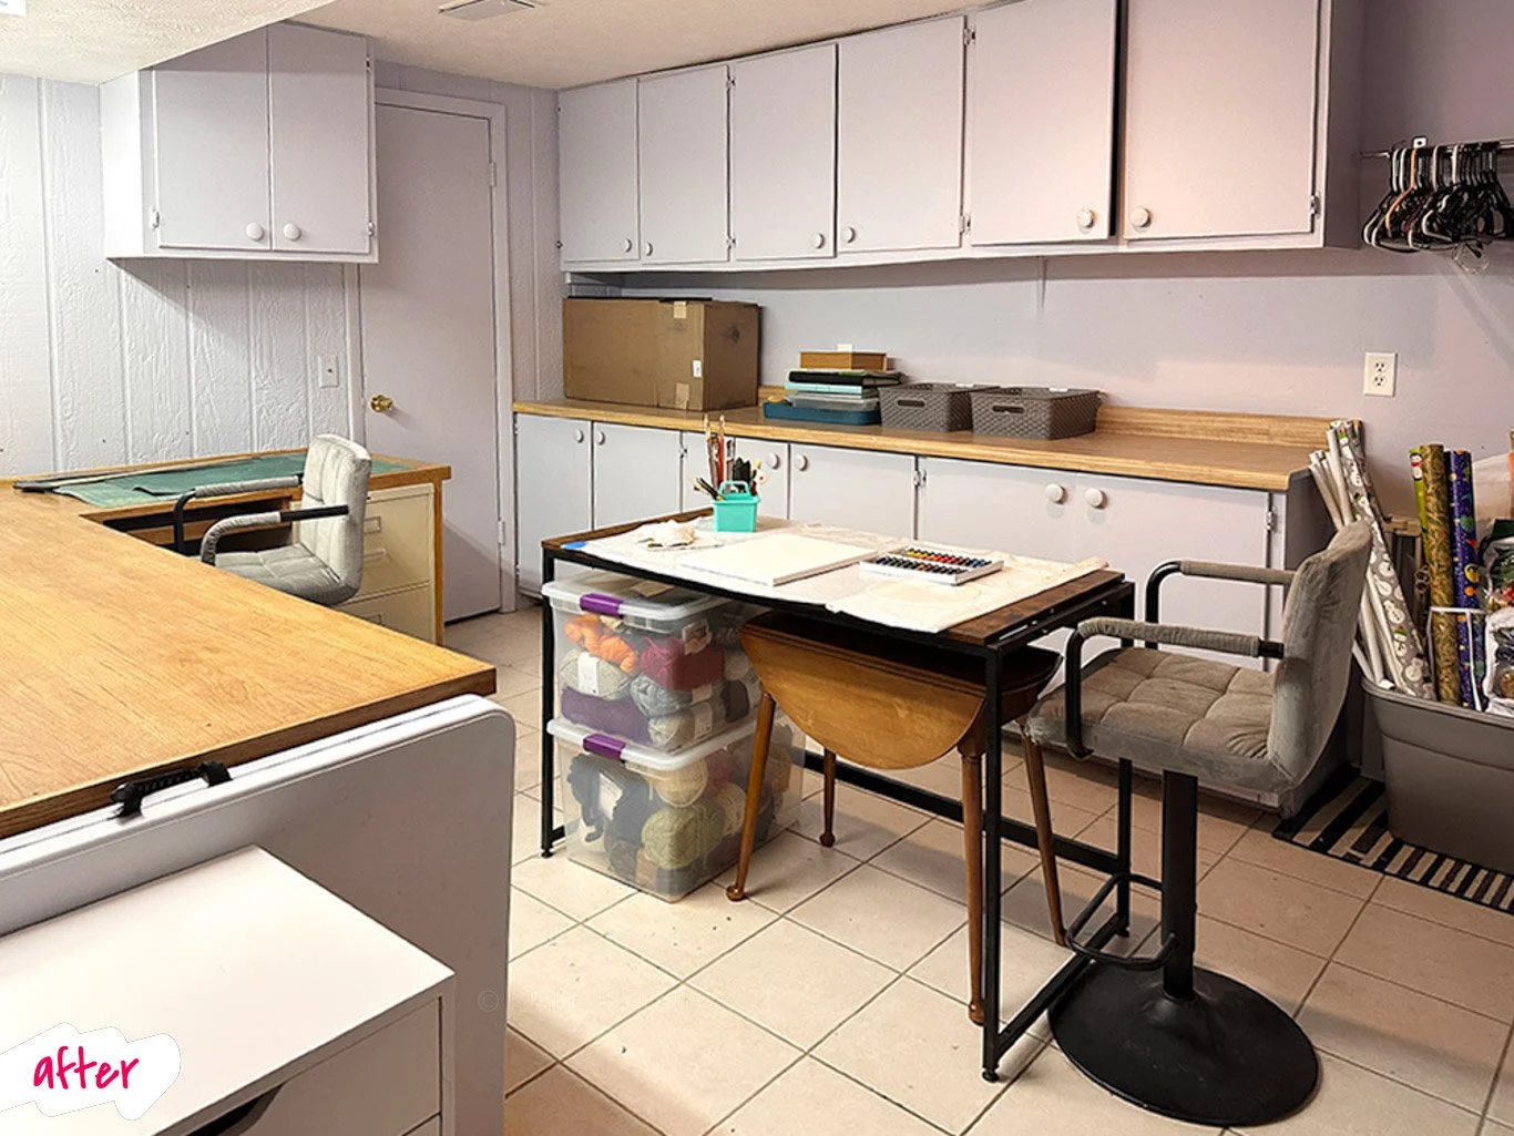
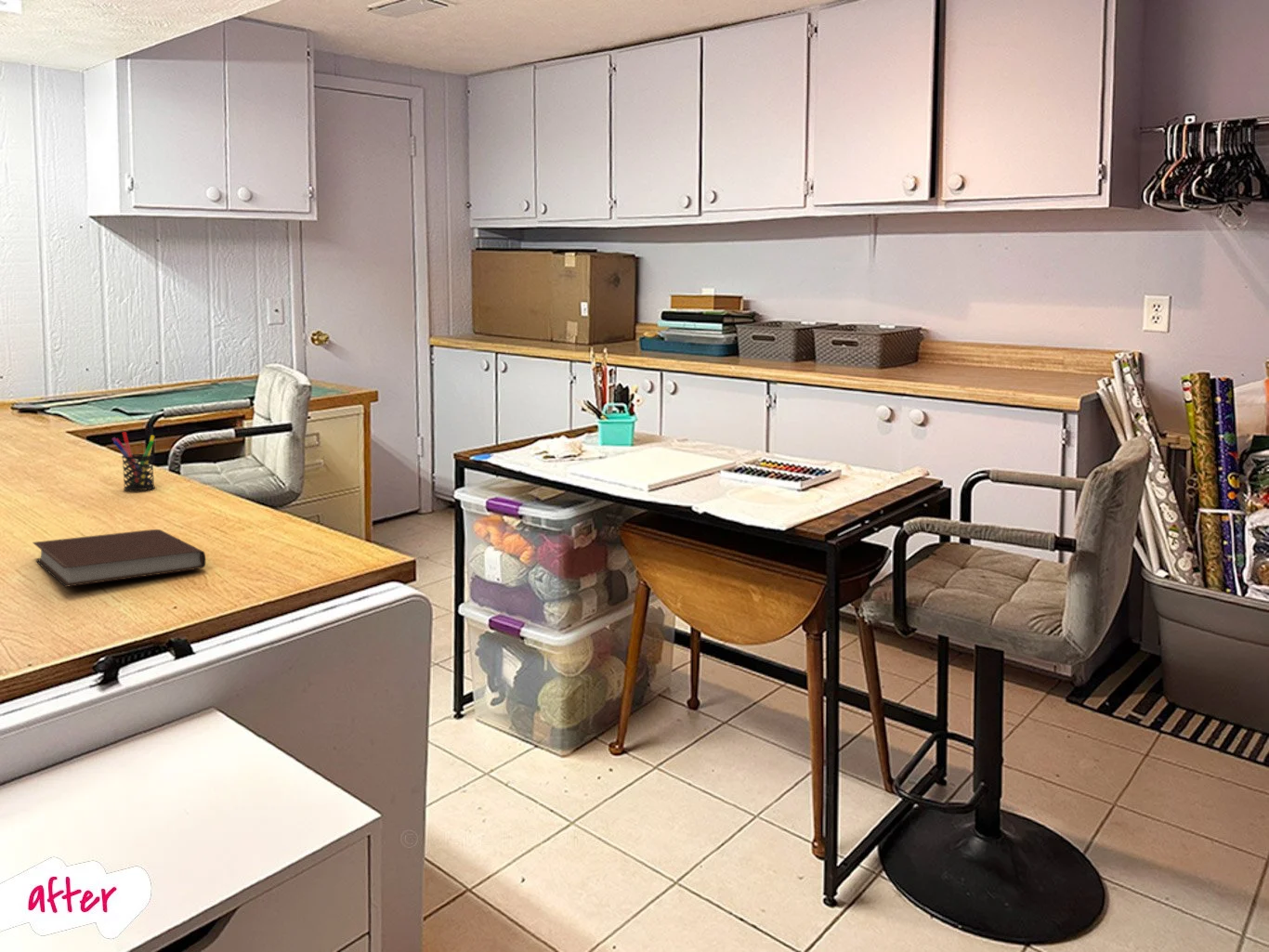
+ pen holder (138, 460)
+ notebook (117, 554)
